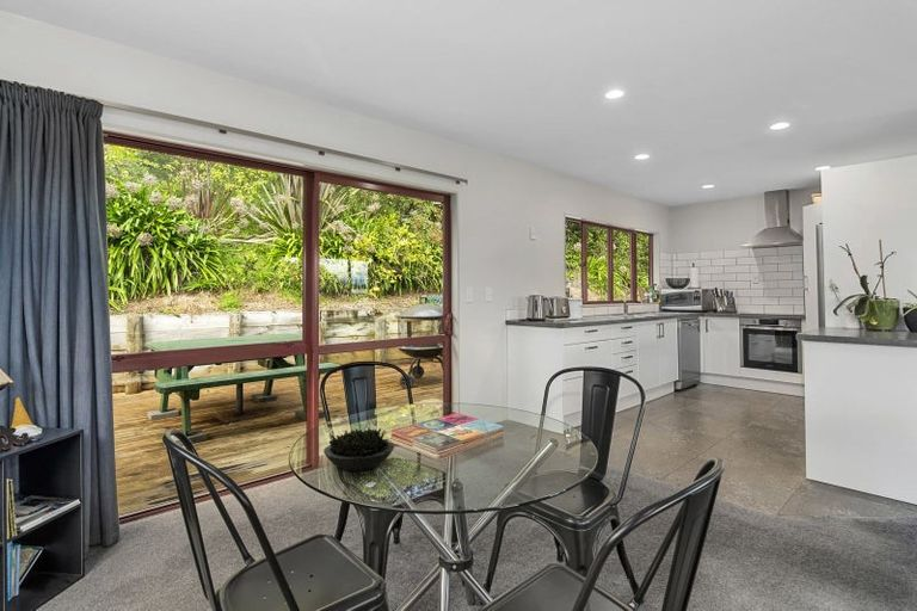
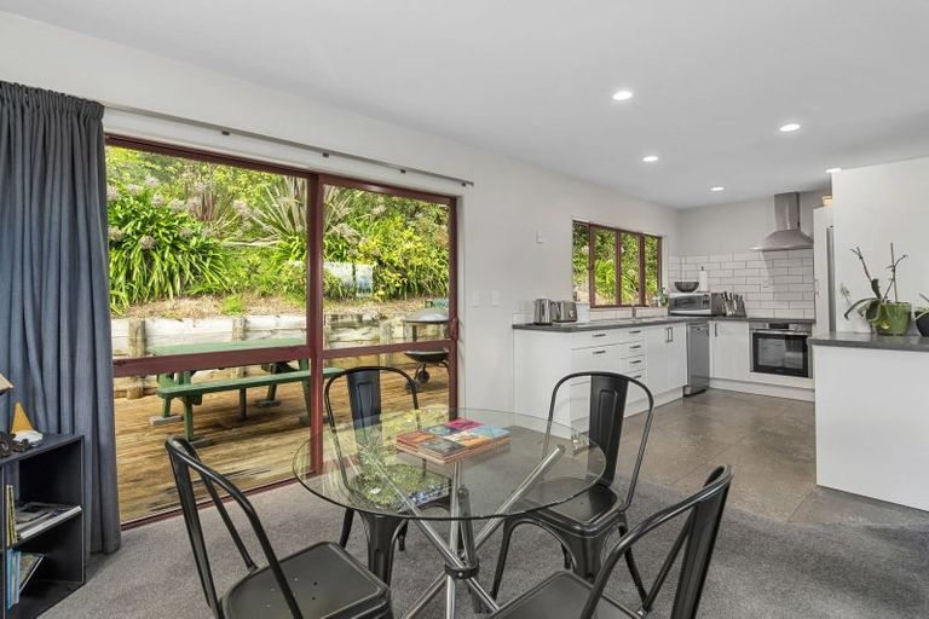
- succulent plant (359, 446)
